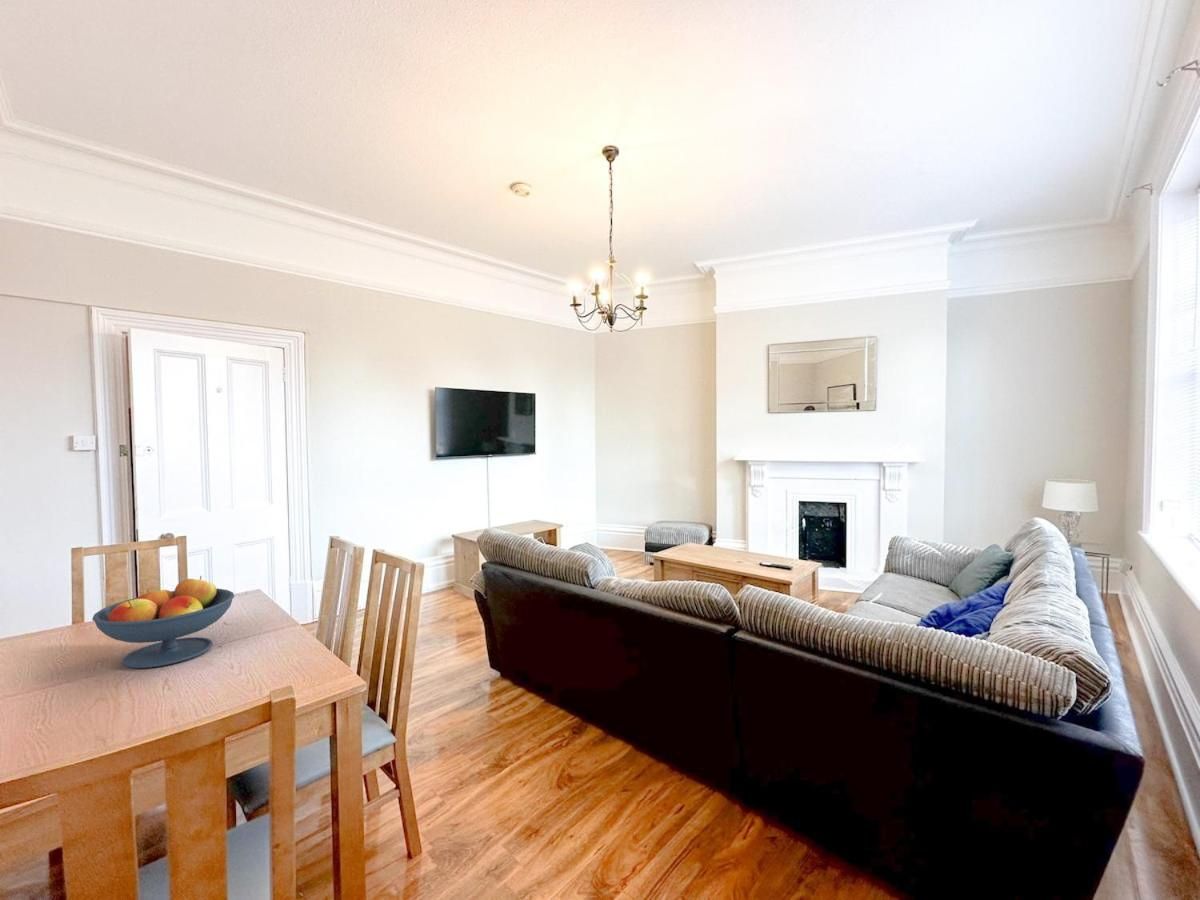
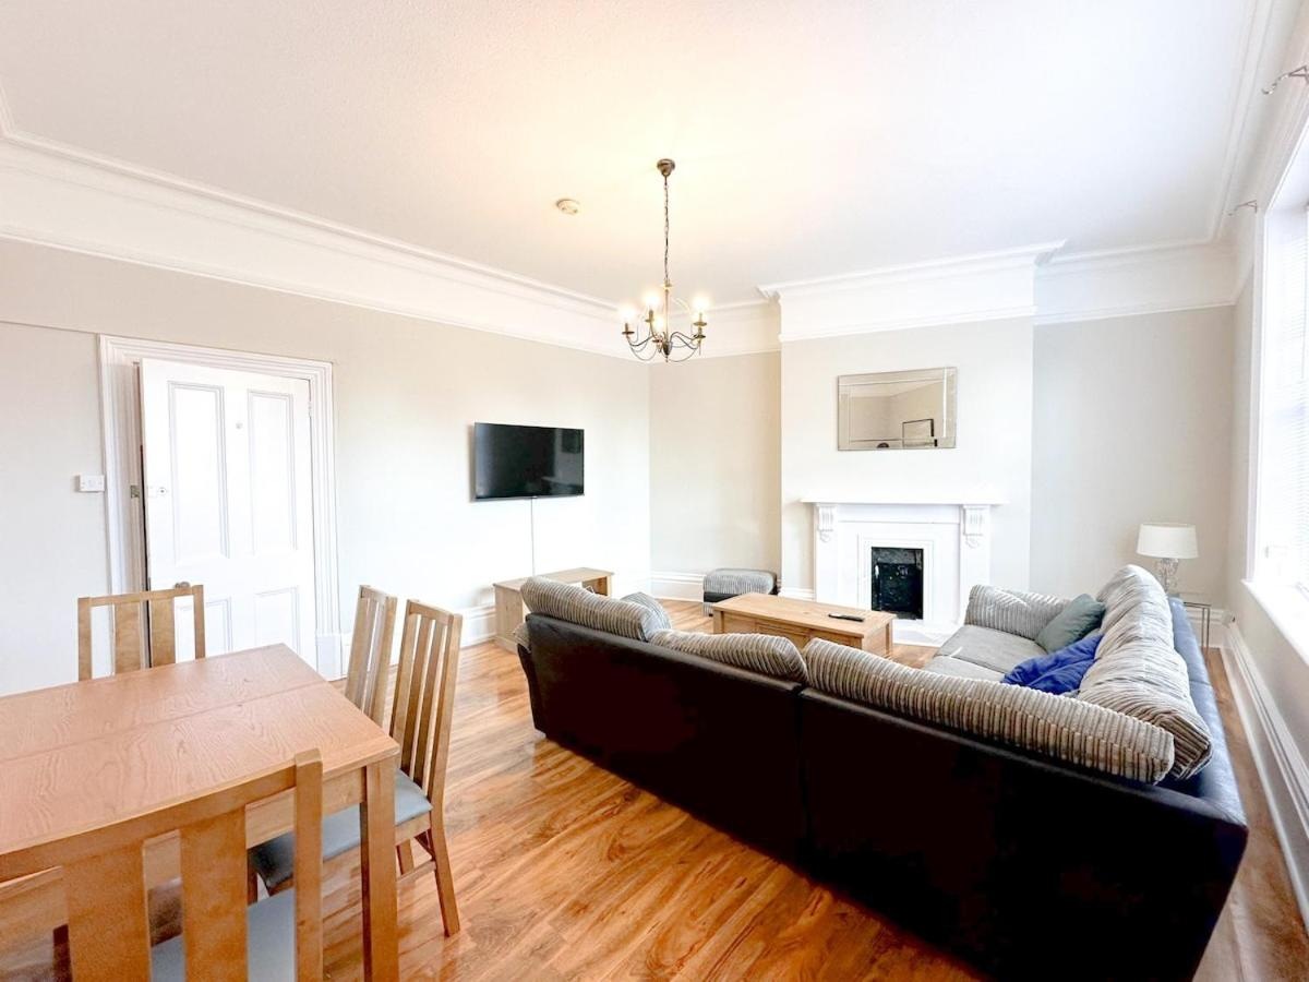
- fruit bowl (168, 619)
